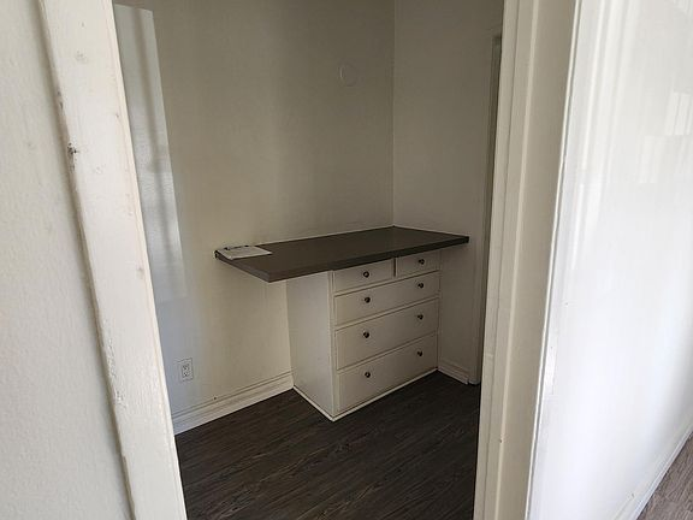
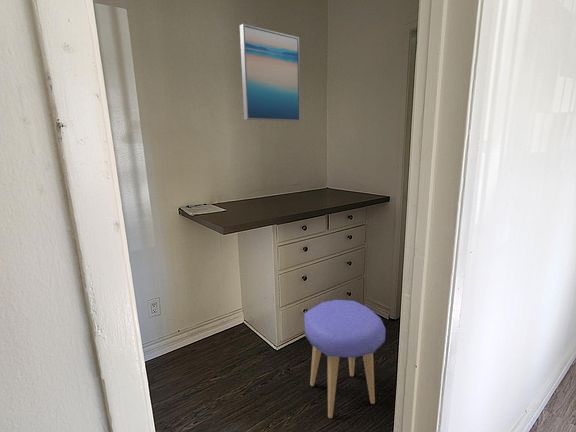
+ wall art (272, 77)
+ stool (342, 355)
